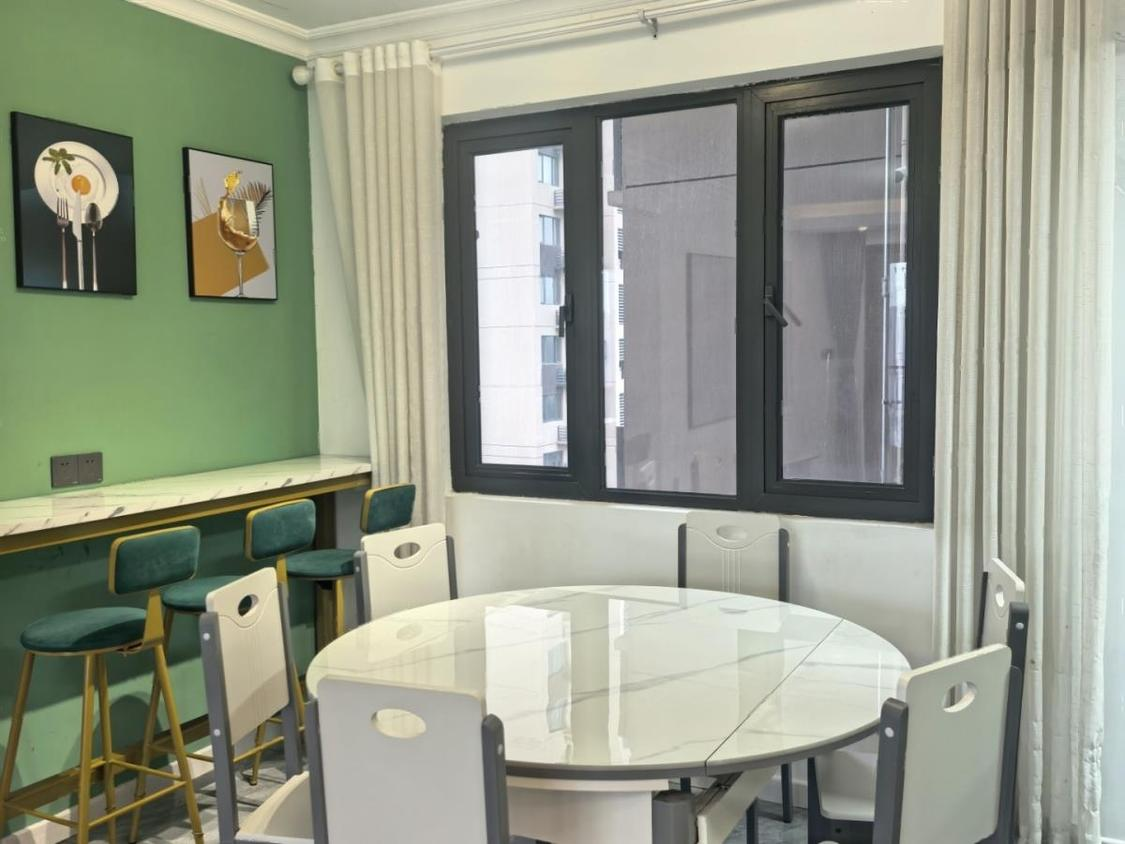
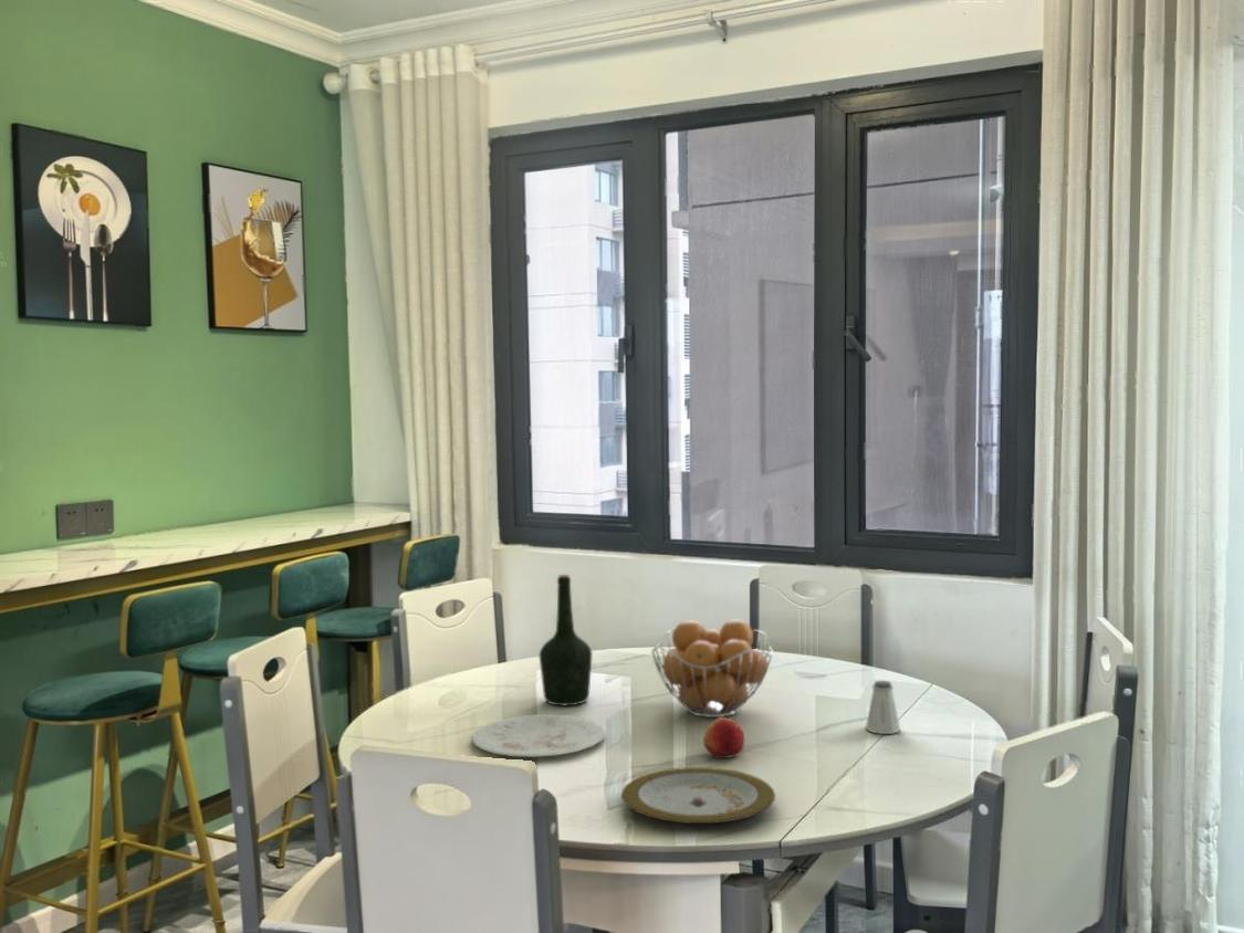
+ plate (698, 798)
+ bottle (565, 638)
+ fruit basket (711, 665)
+ apple (723, 736)
+ saltshaker (882, 705)
+ plate (539, 736)
